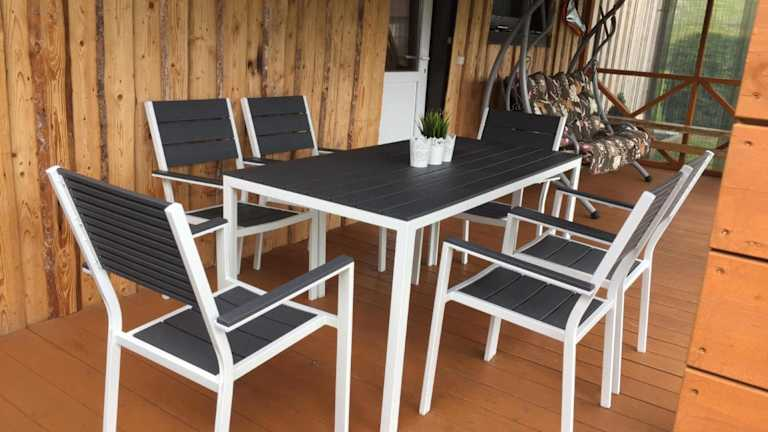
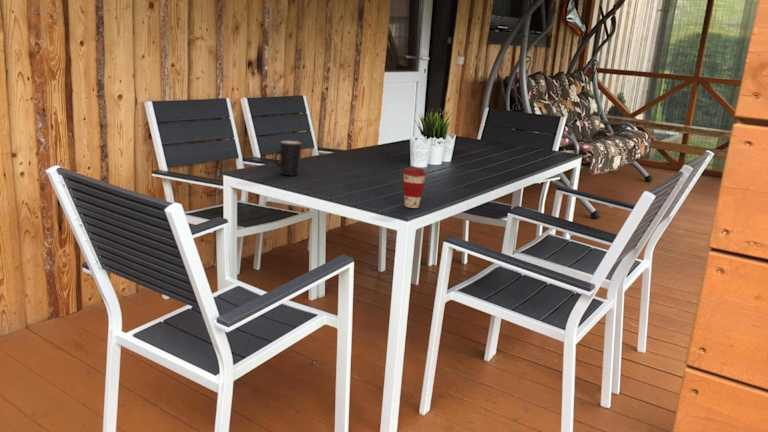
+ coffee cup (413, 187)
+ mug (287, 158)
